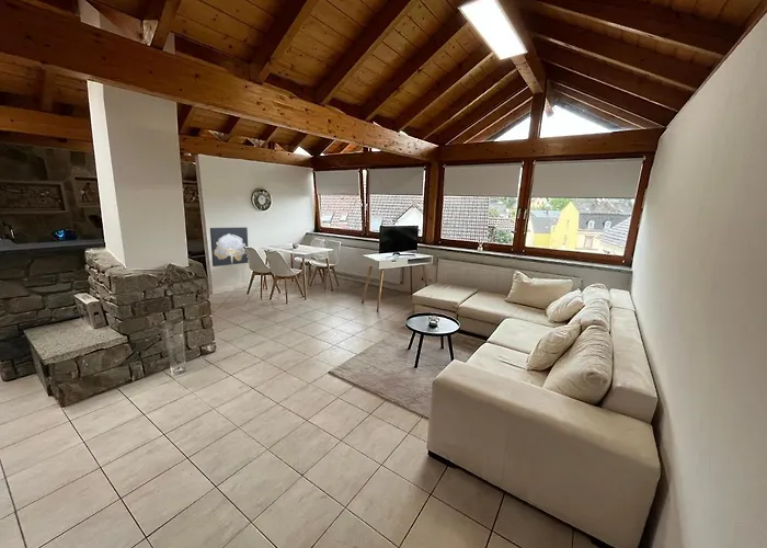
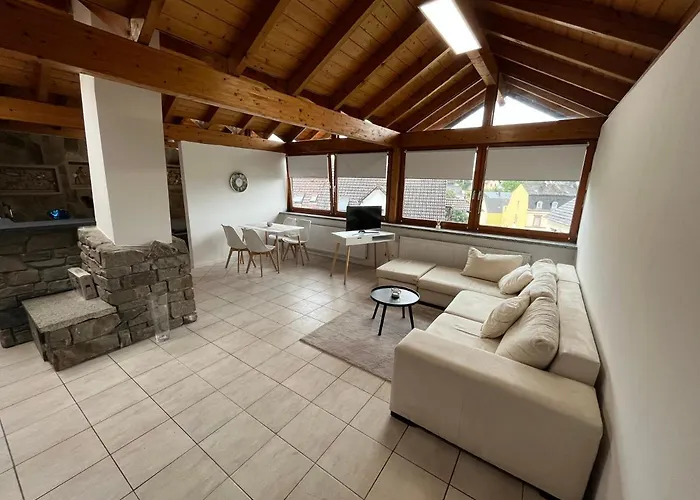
- wall art (230, 246)
